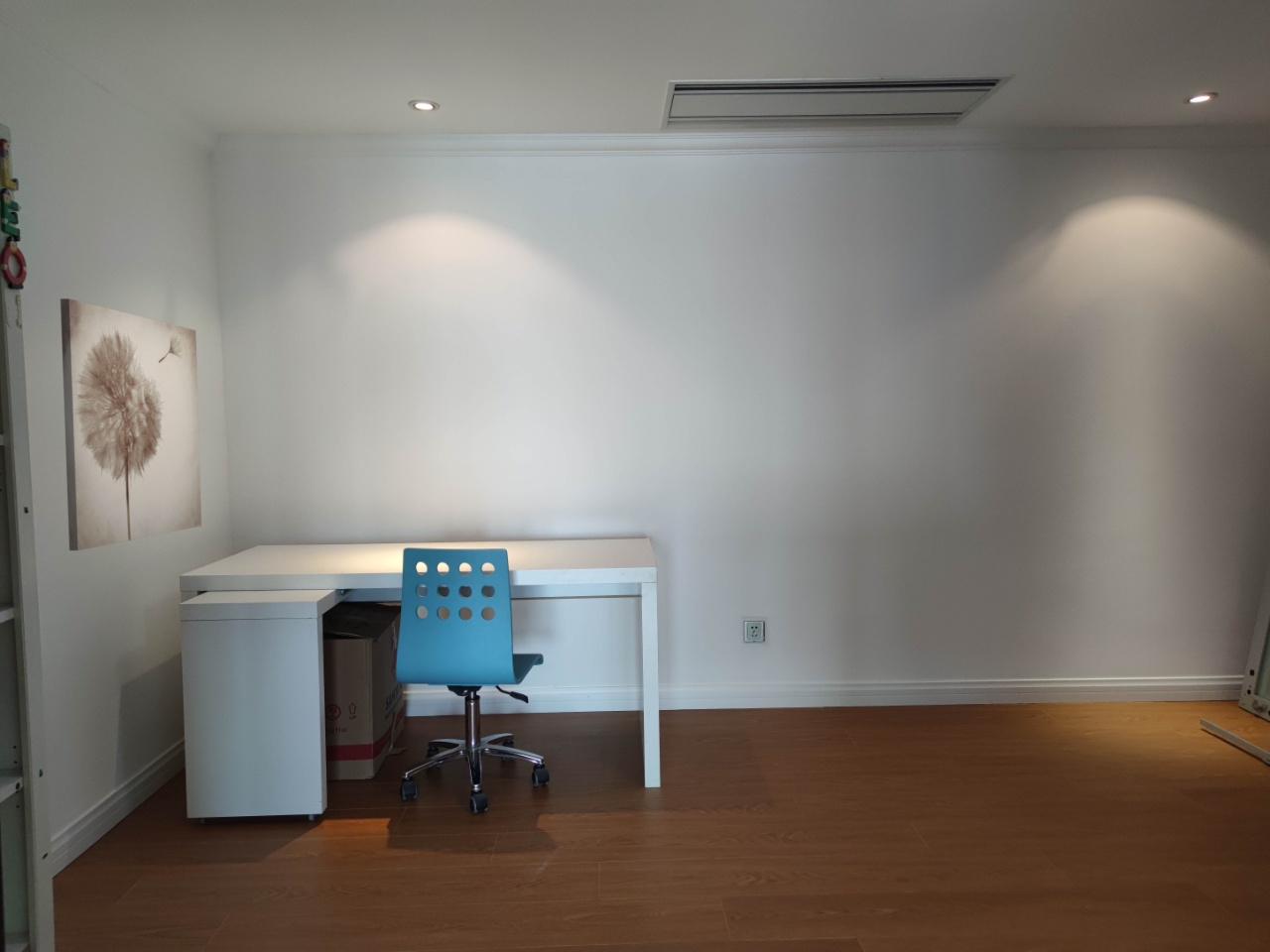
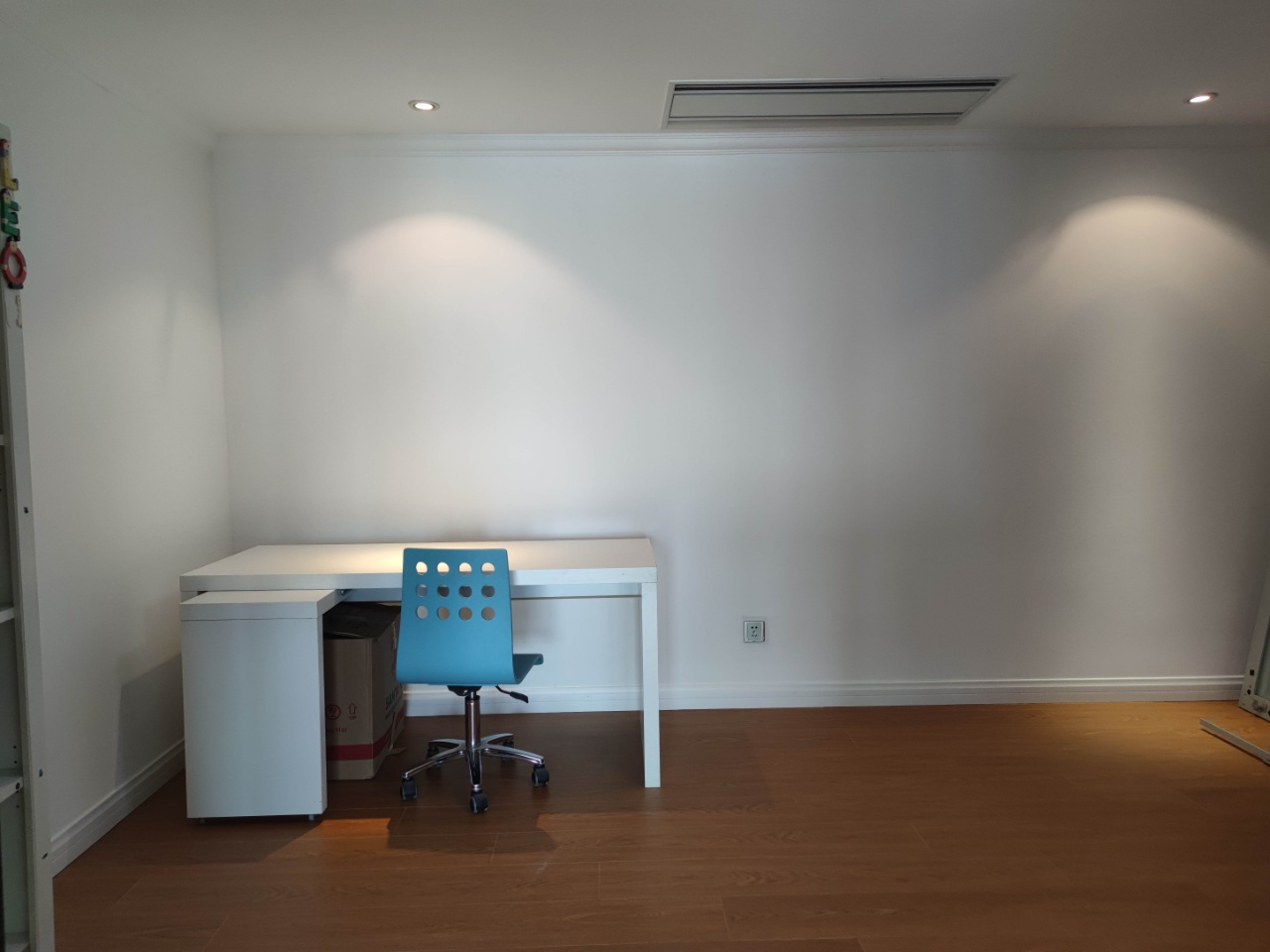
- wall art (140, 426)
